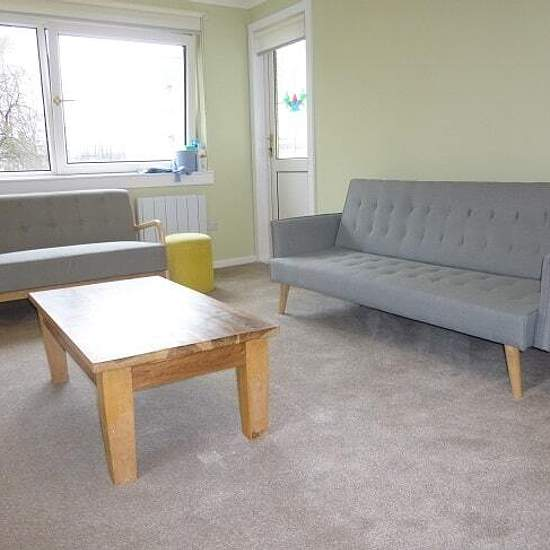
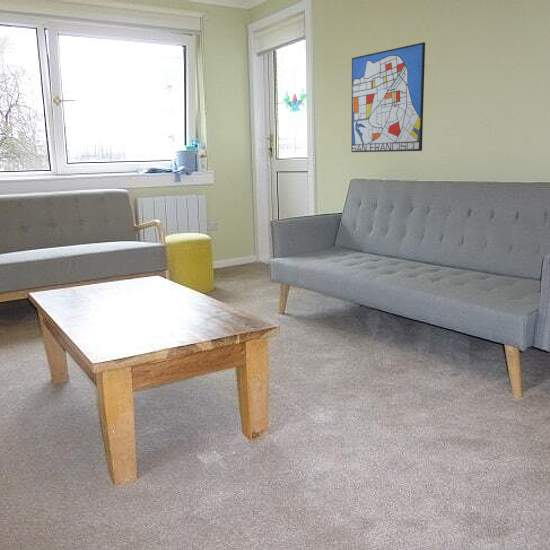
+ wall art (385, 102)
